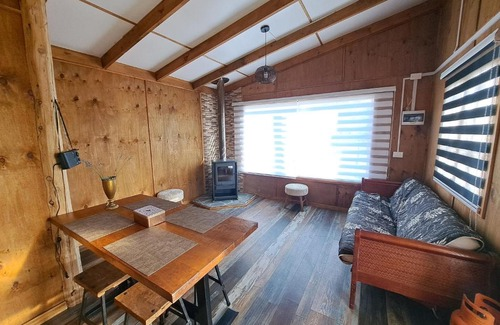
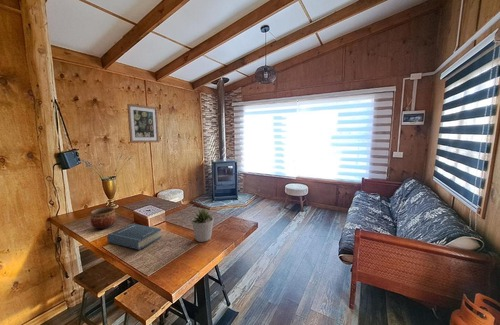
+ potted plant (201, 222)
+ bowl (103, 218)
+ book (135, 235)
+ wall art (144, 124)
